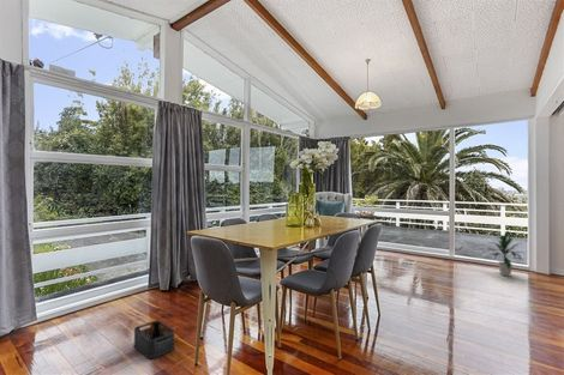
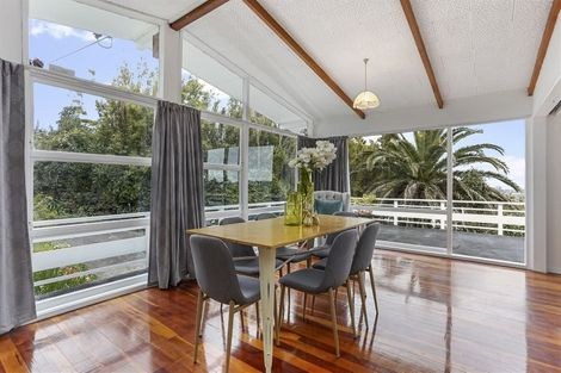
- indoor plant (504, 252)
- storage bin (154, 338)
